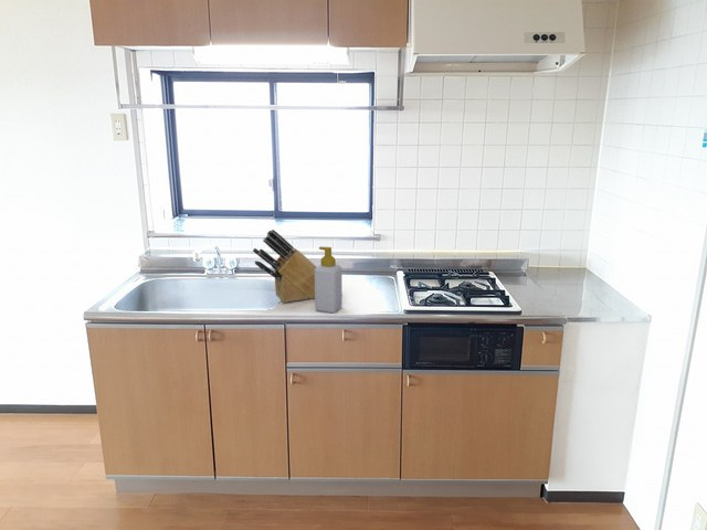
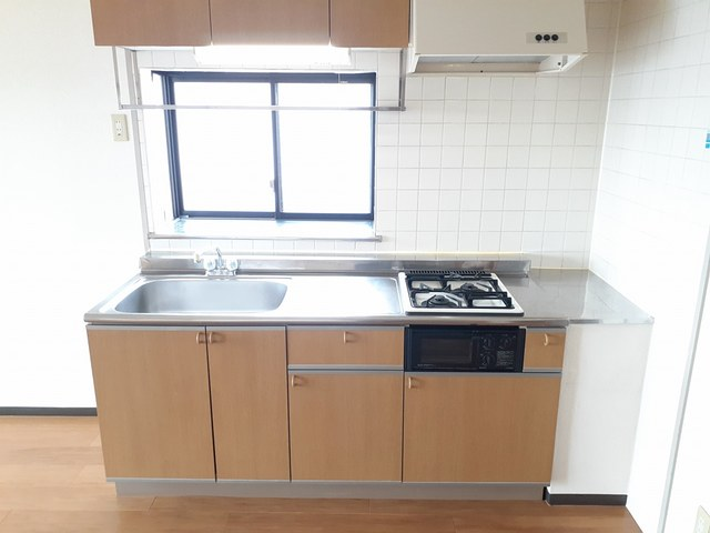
- soap bottle (328, 278)
- knife block (296, 262)
